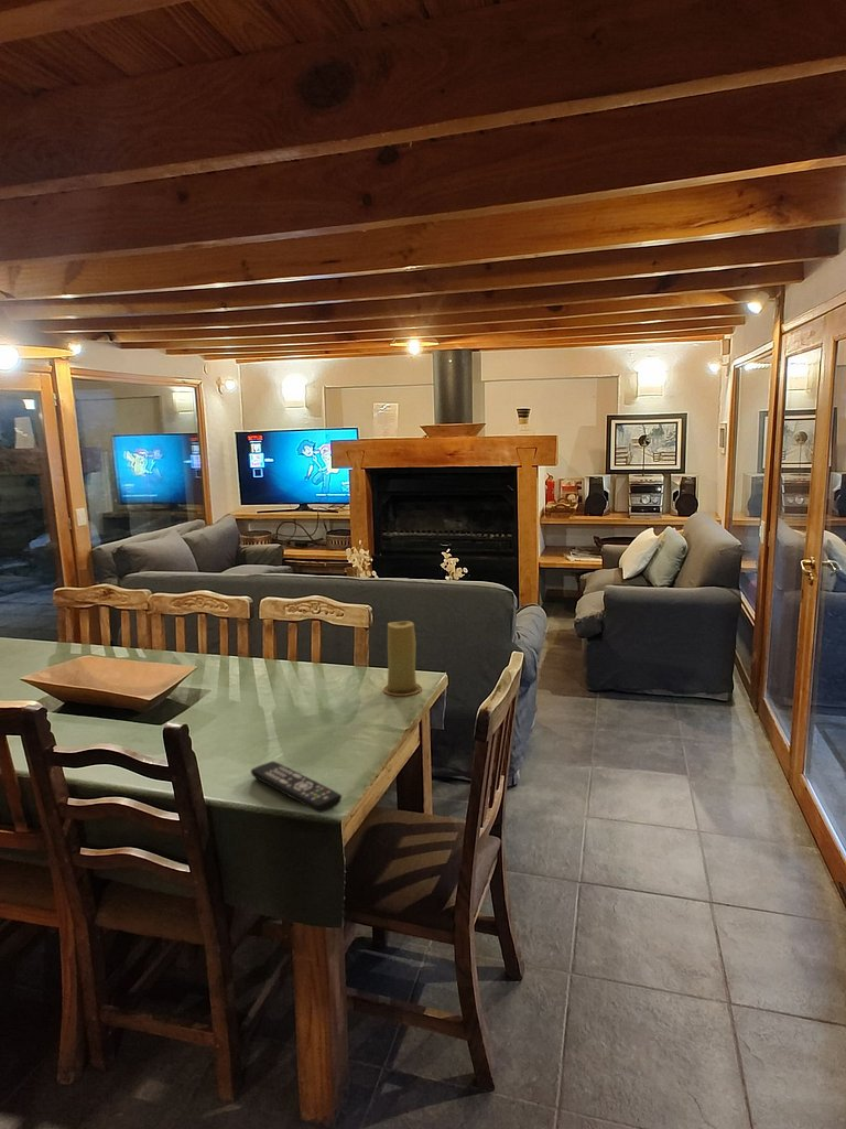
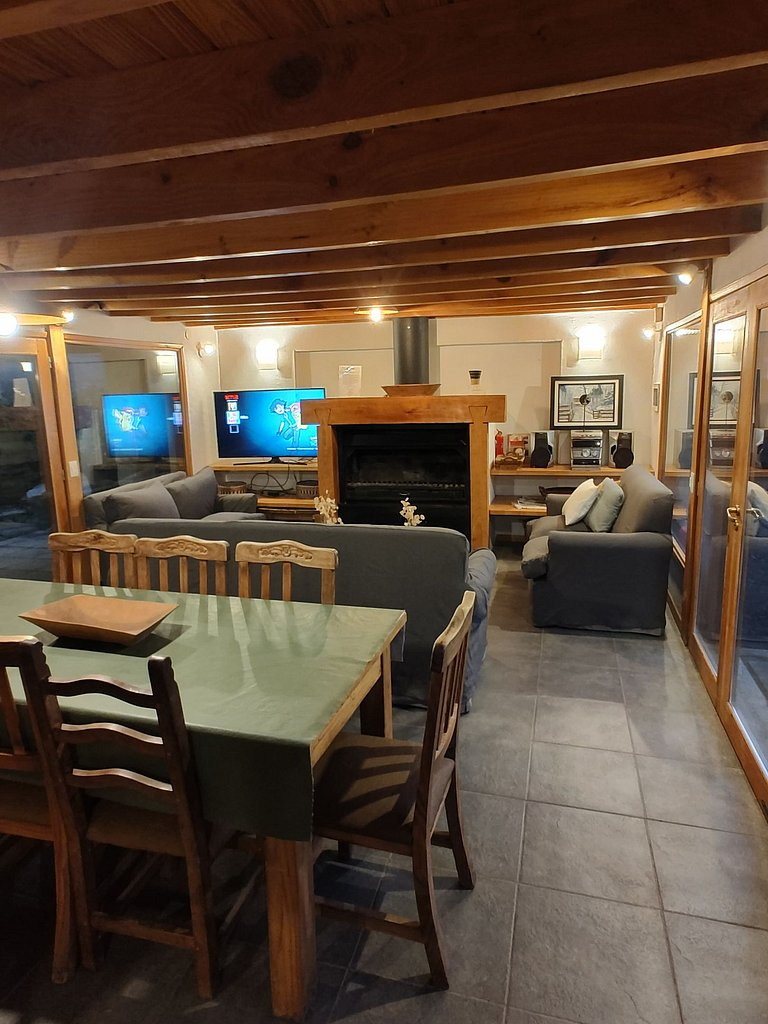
- remote control (294, 785)
- candle (401, 656)
